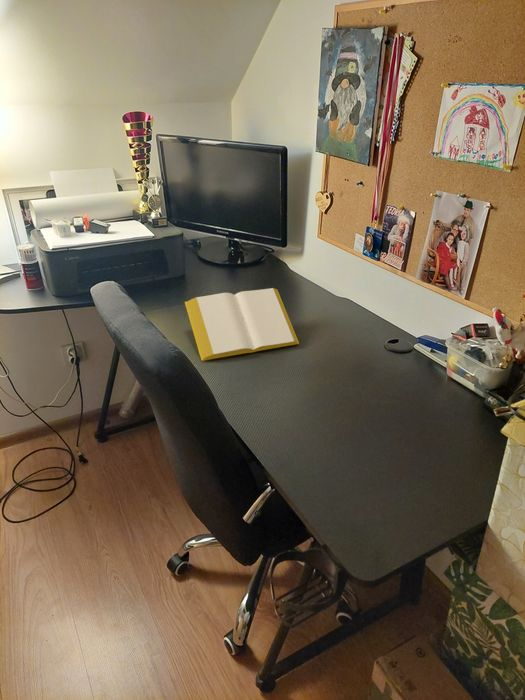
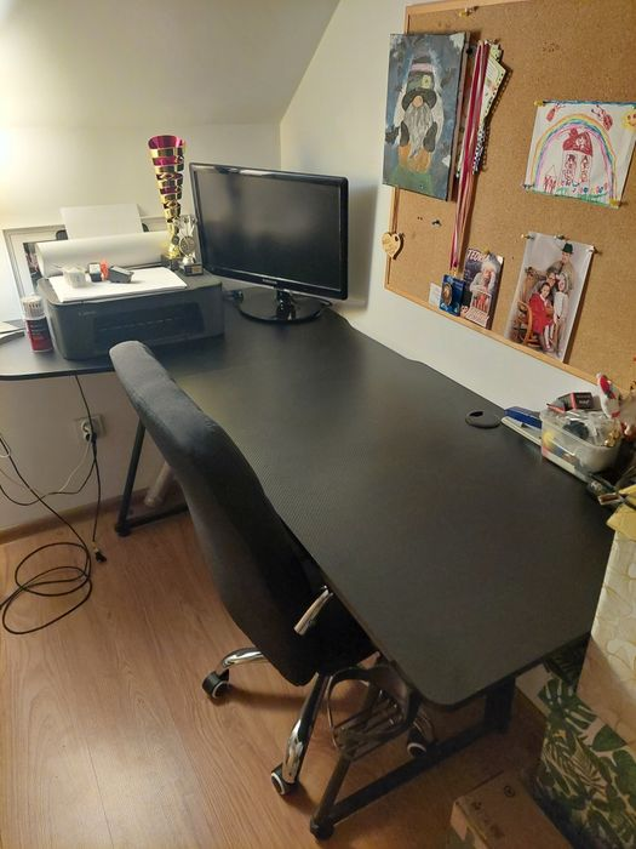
- notepad (242, 320)
